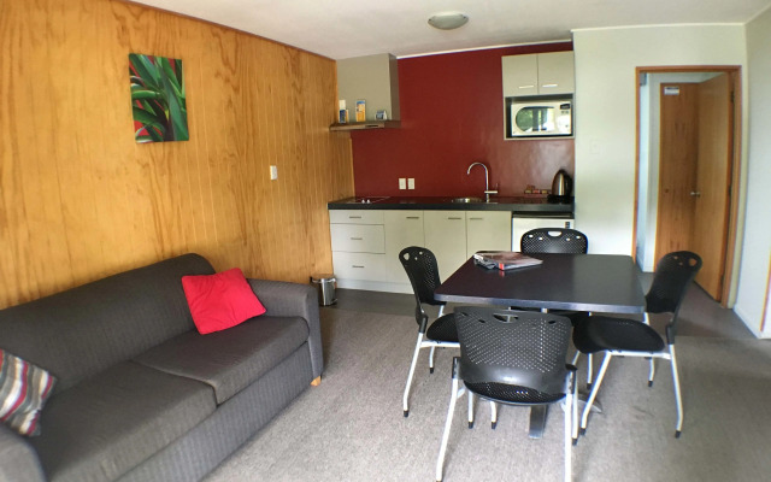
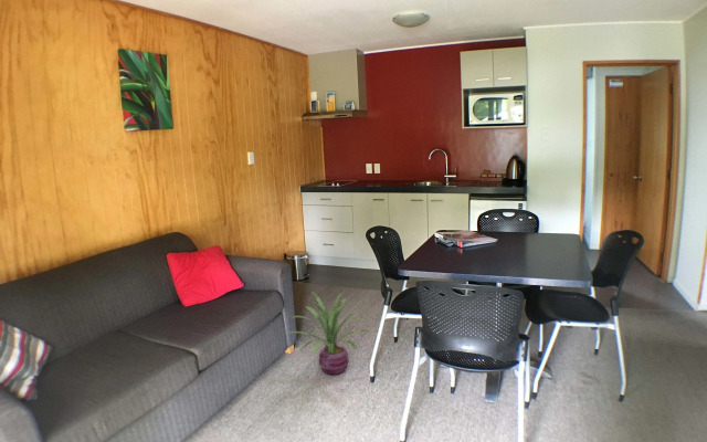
+ decorative plant (325, 333)
